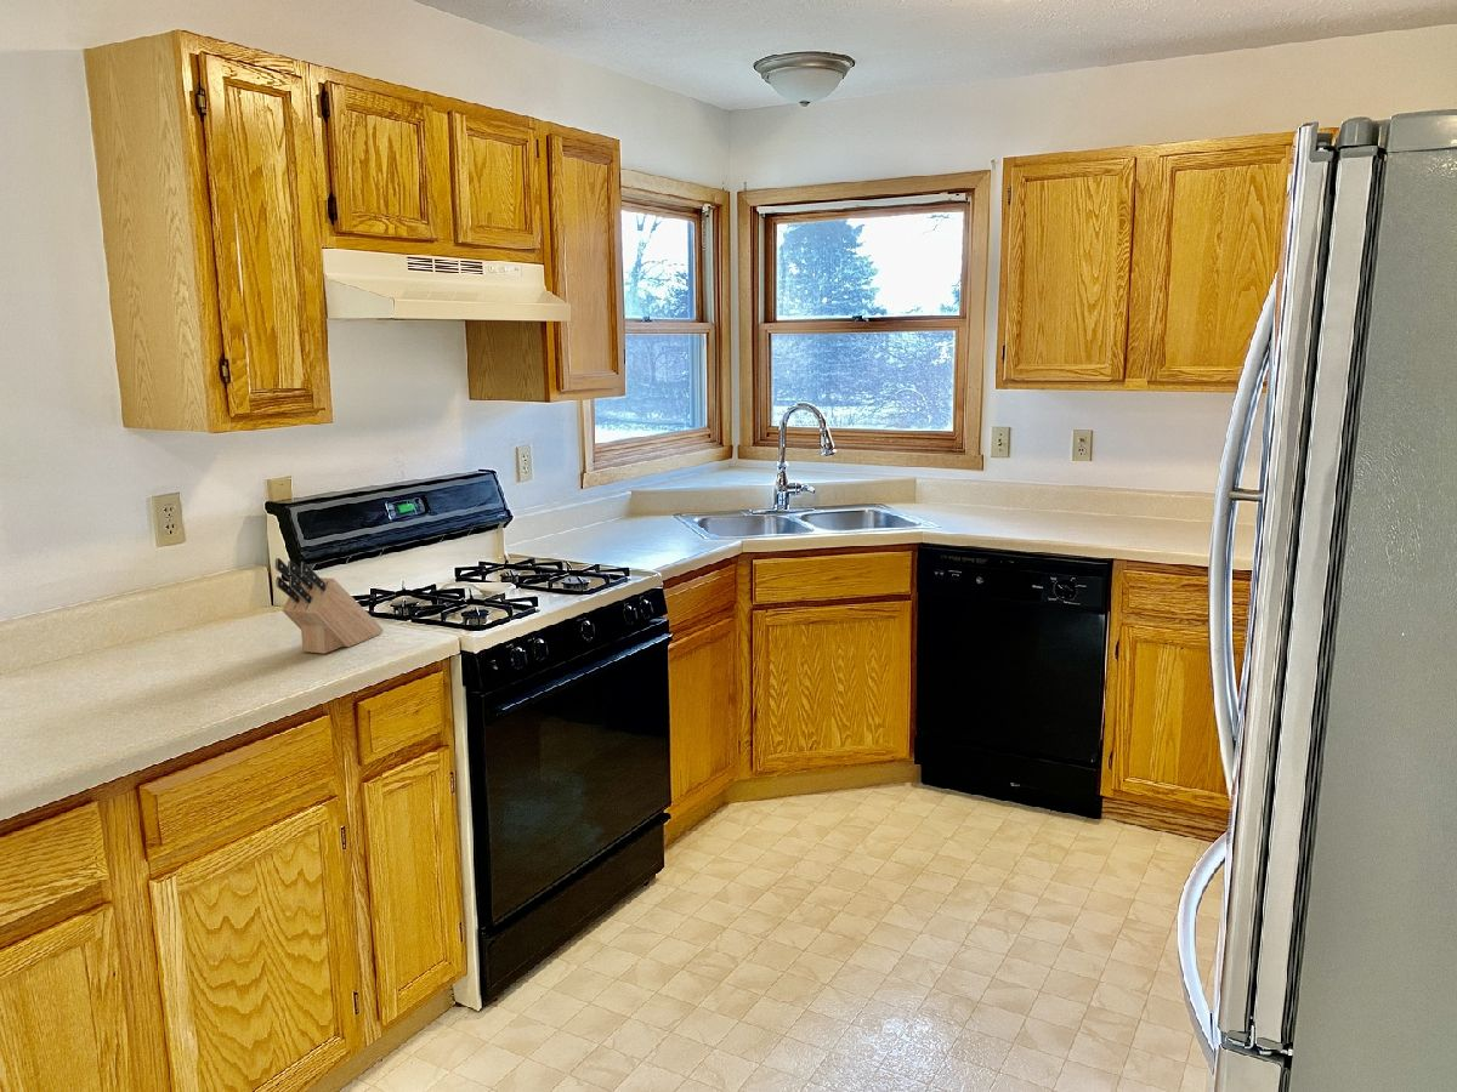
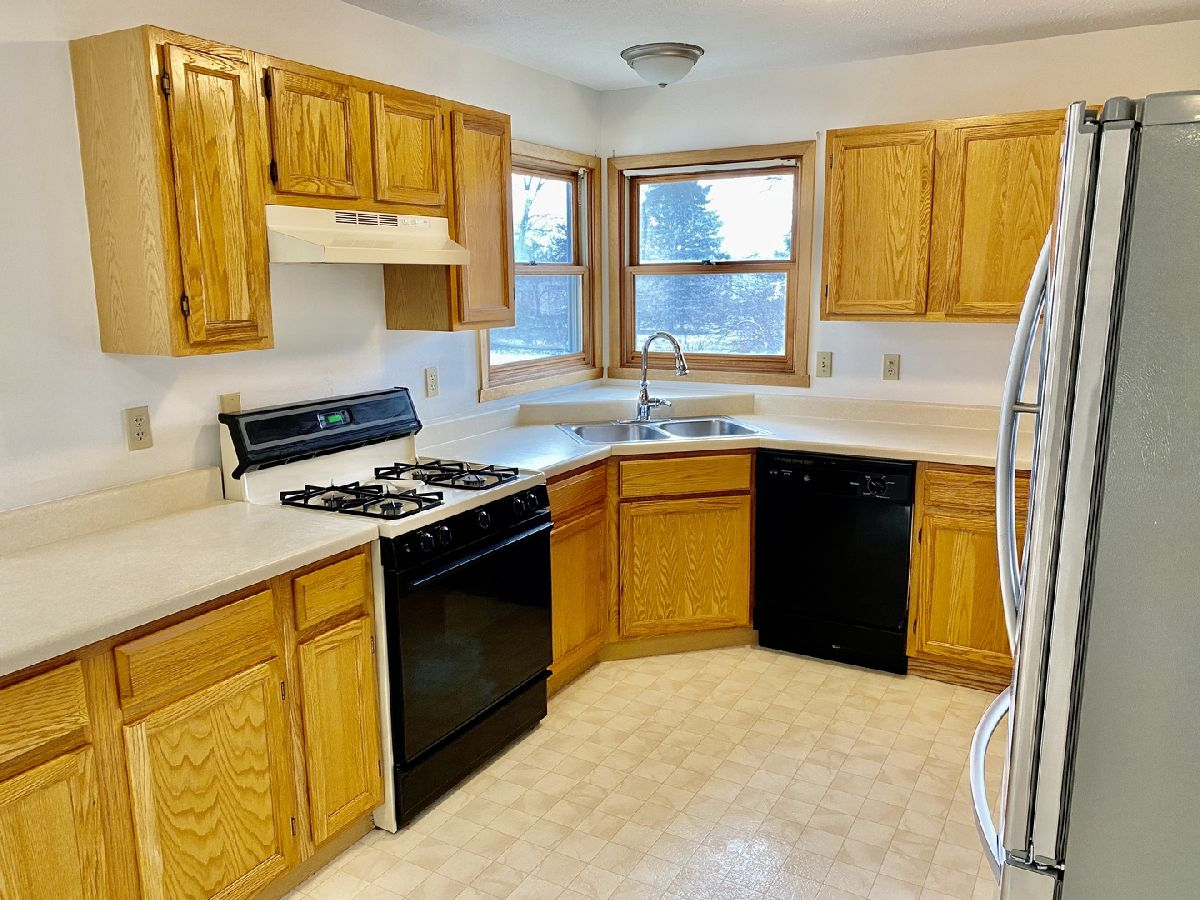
- knife block (327, 598)
